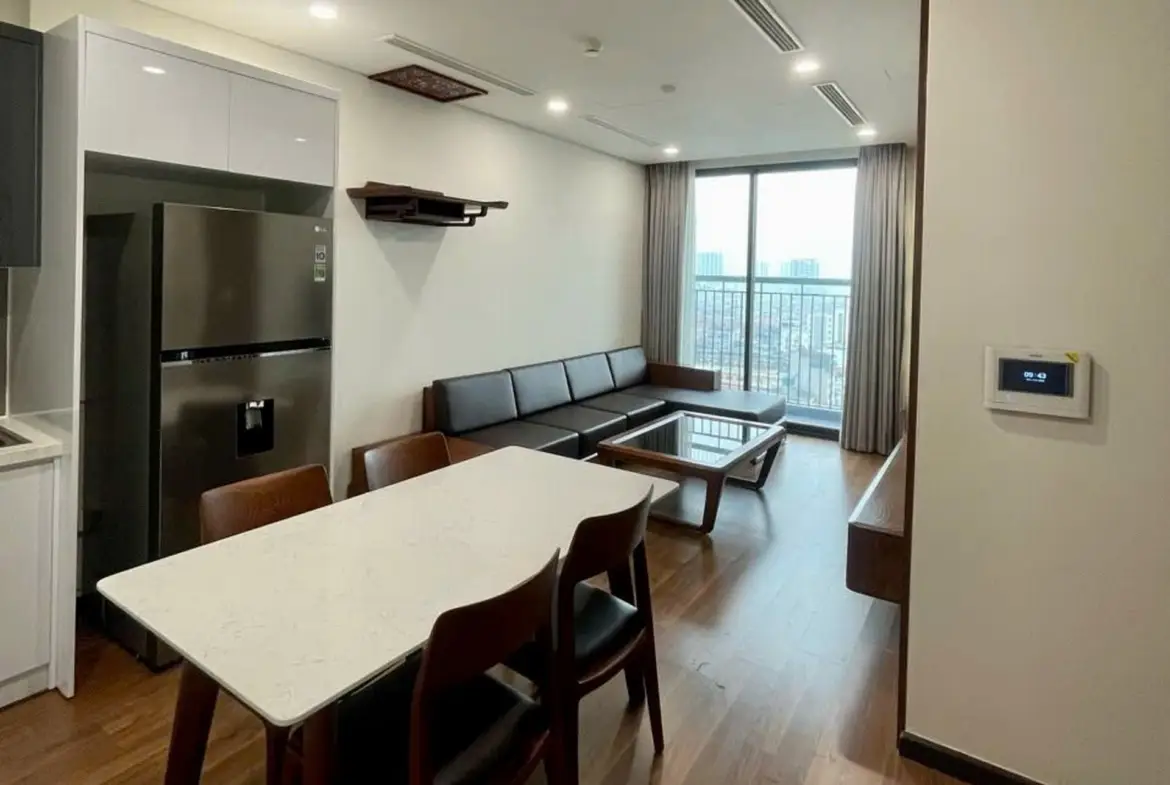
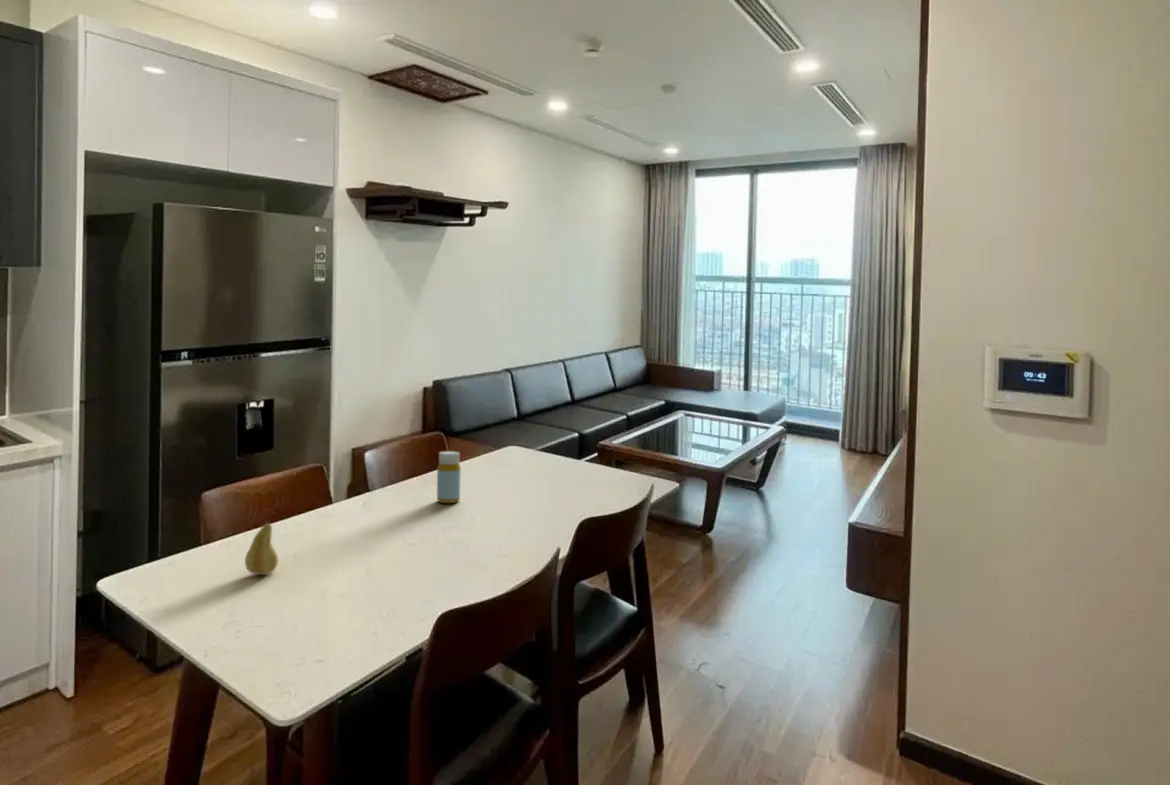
+ bottle (448, 476)
+ fruit (261, 548)
